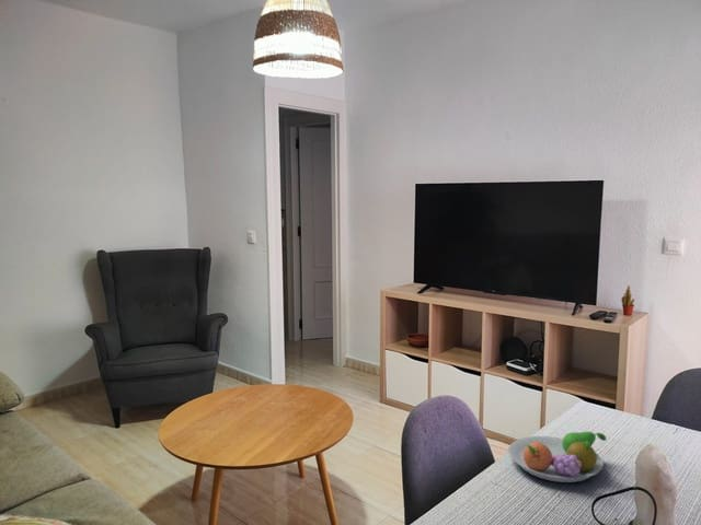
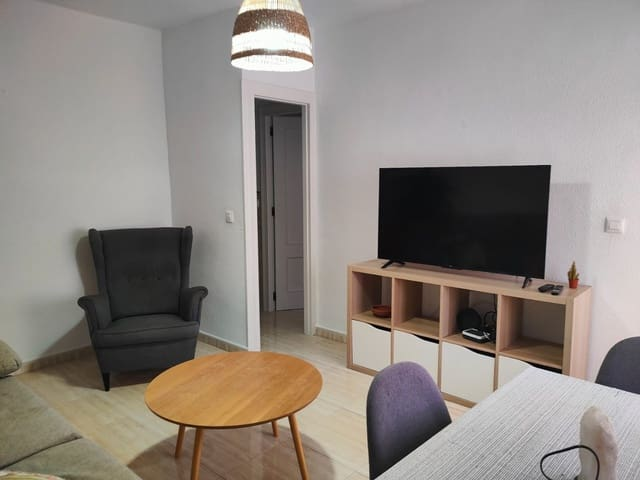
- fruit bowl (559, 447)
